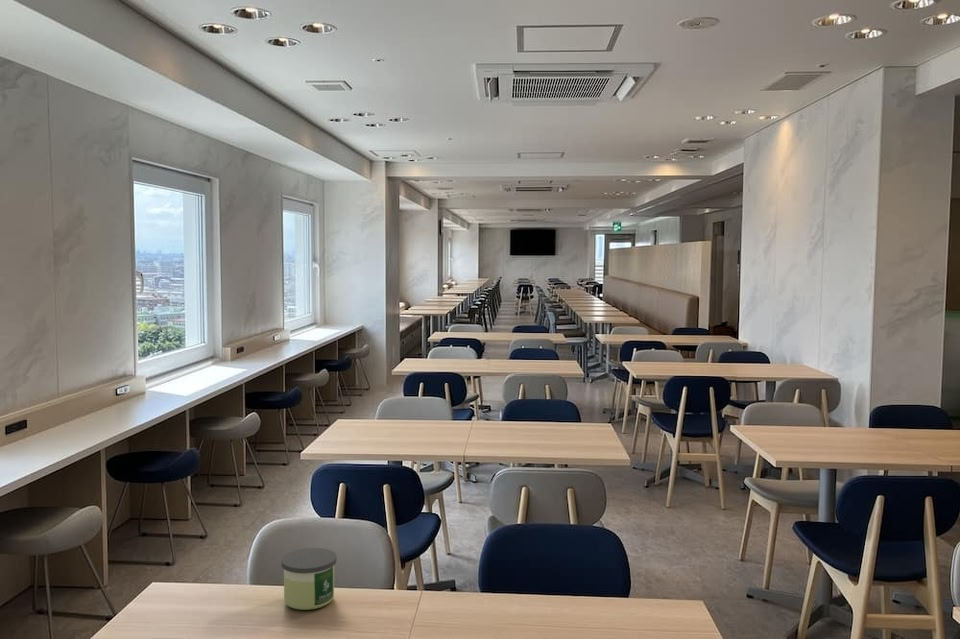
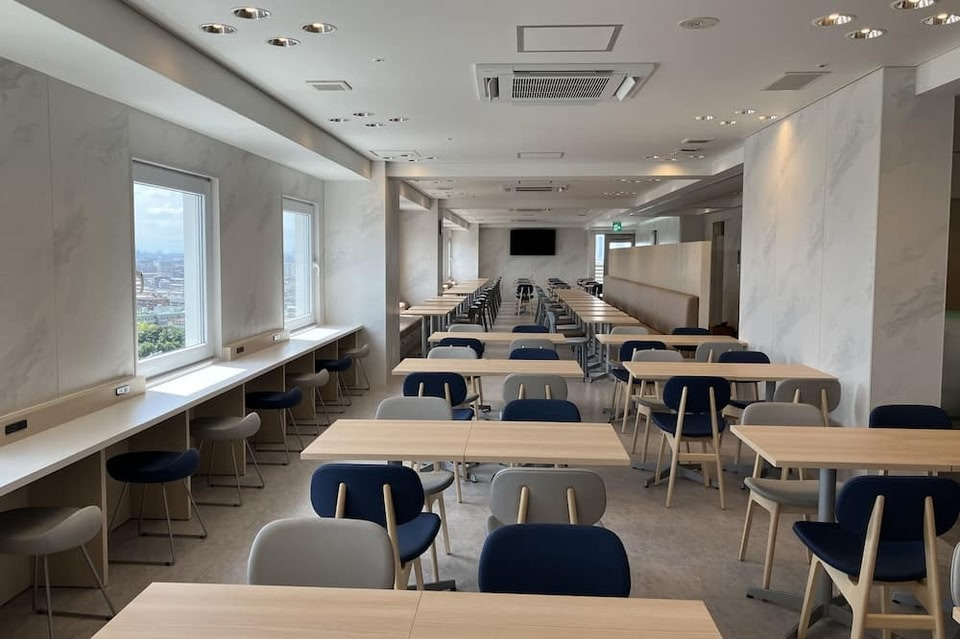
- candle (309, 579)
